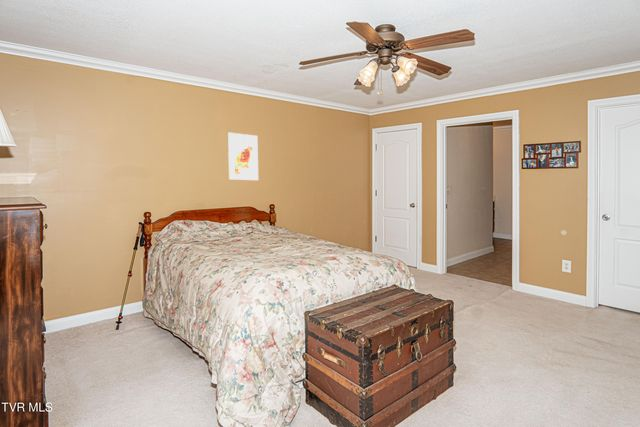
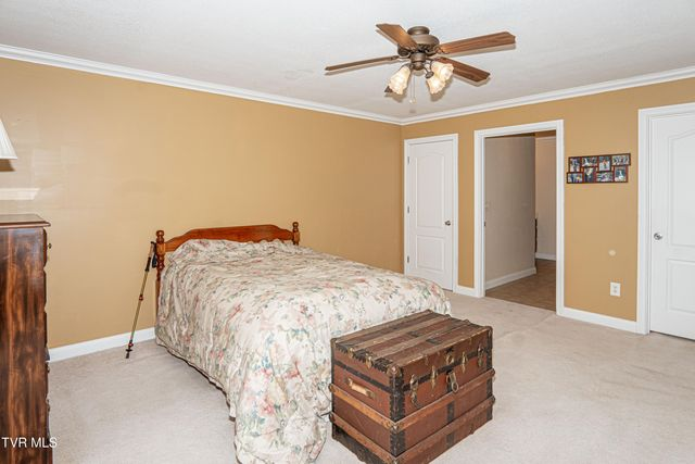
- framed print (243, 157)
